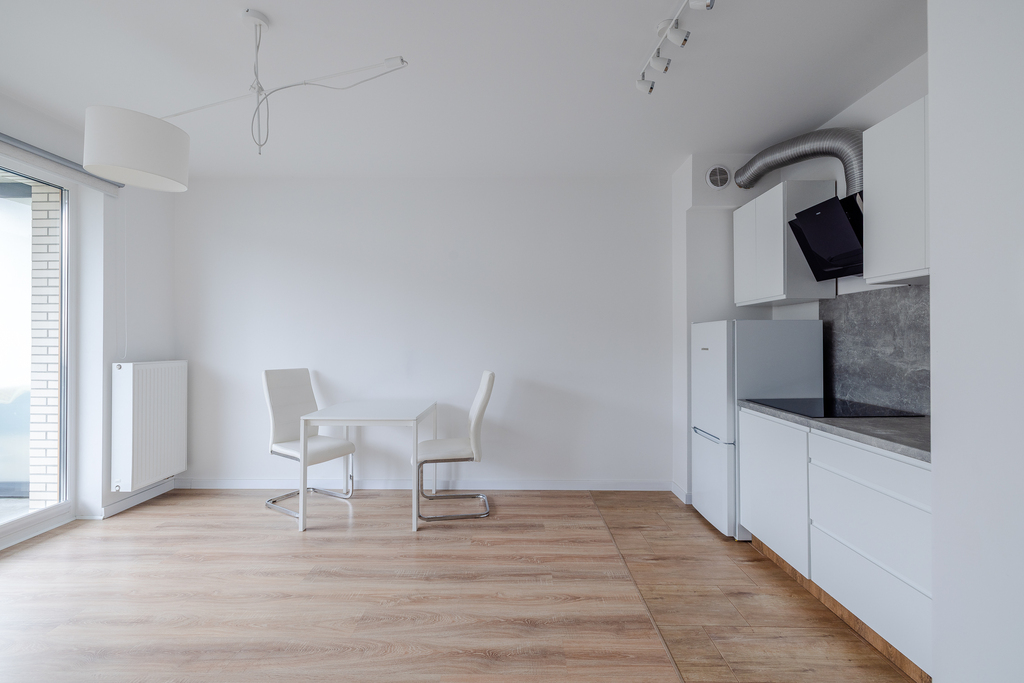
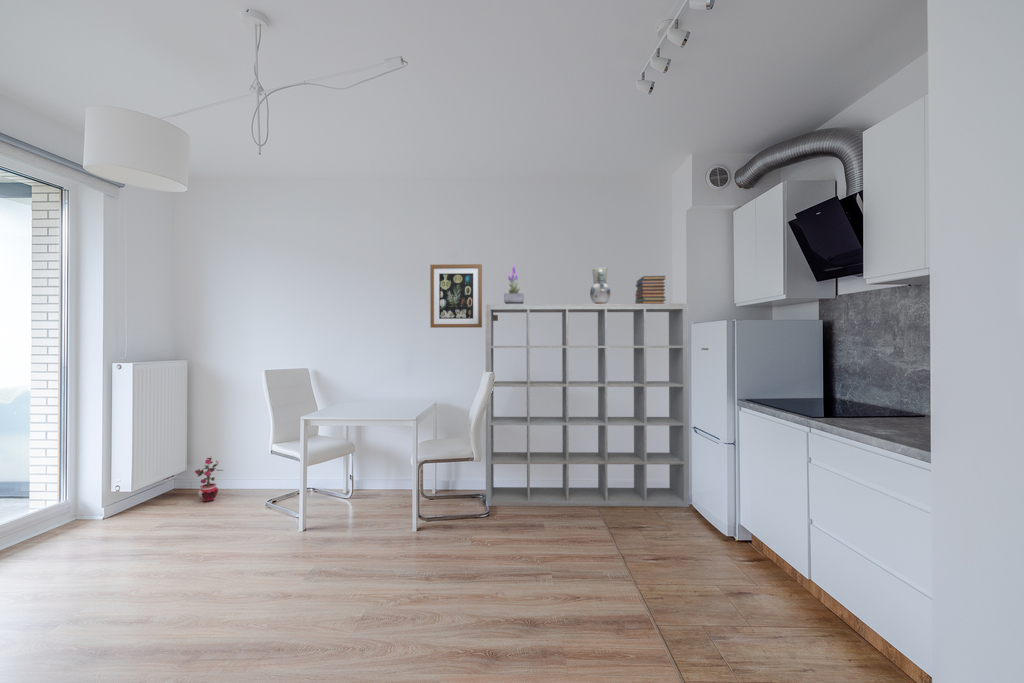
+ potted plant (209, 479)
+ book stack (650, 291)
+ wall art (456, 296)
+ shelving unit (598, 402)
+ potted plant (513, 283)
+ vase (600, 286)
